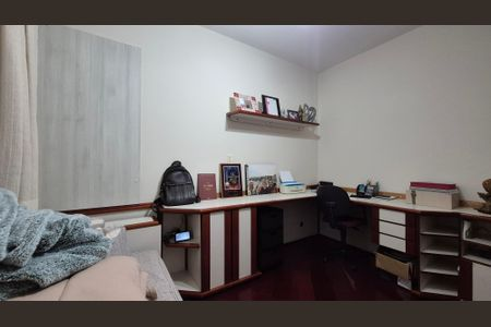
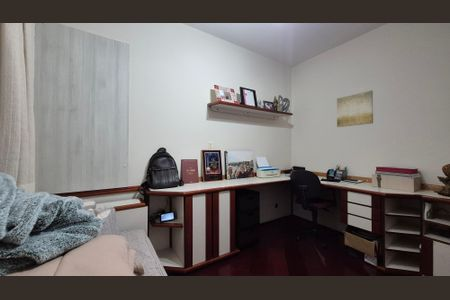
+ wall art (353, 110)
